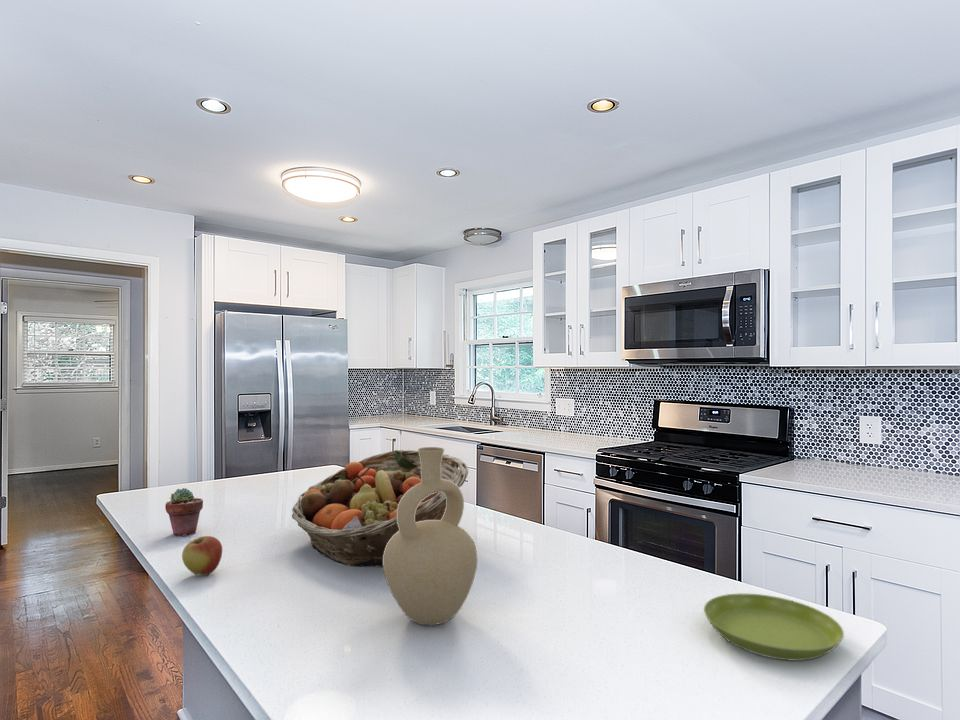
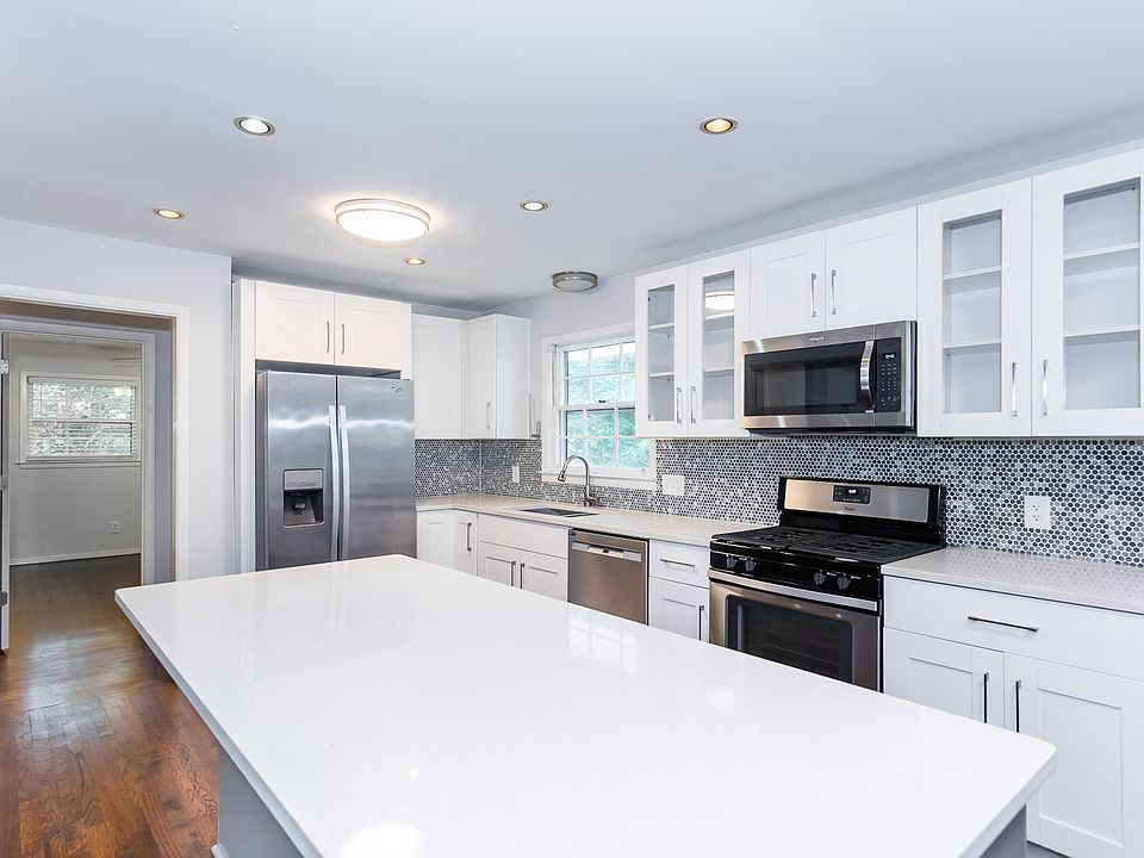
- fruit basket (380, 501)
- apple (202, 554)
- saucer (770, 627)
- potted succulent (184, 510)
- vase (430, 533)
